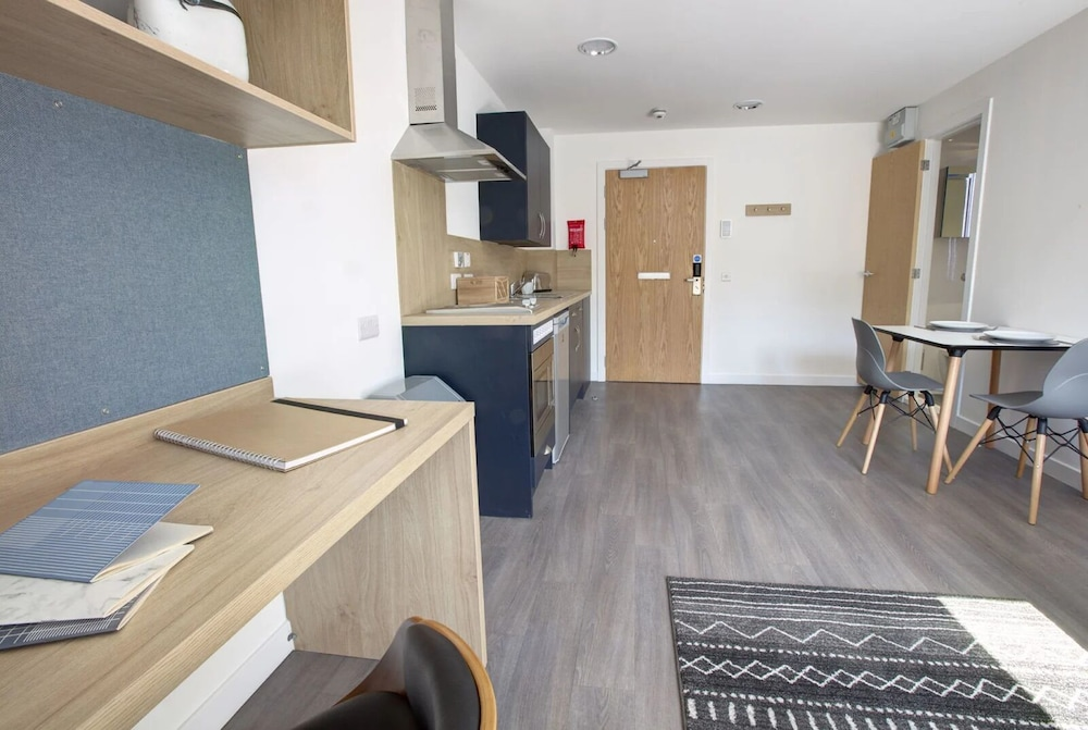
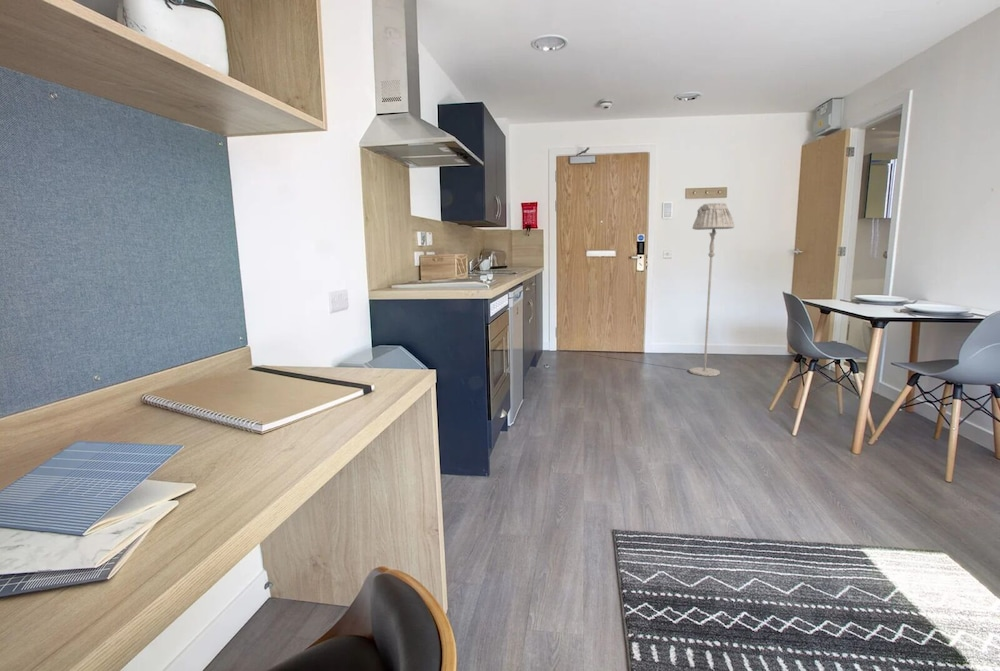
+ floor lamp (709, 290)
